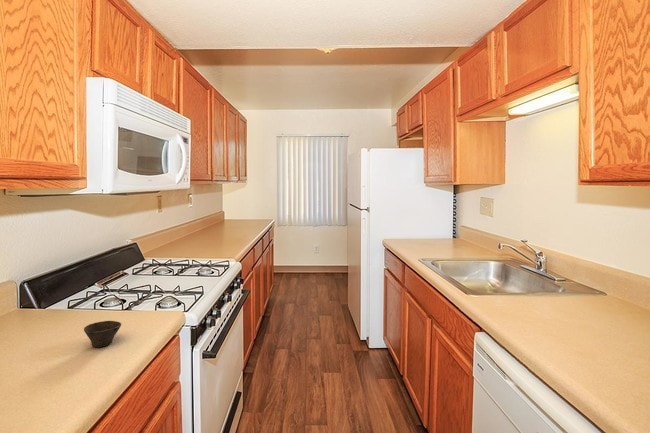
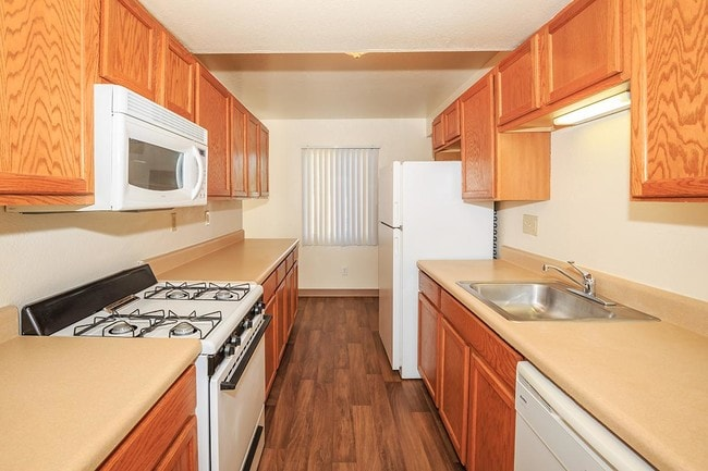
- cup (104, 333)
